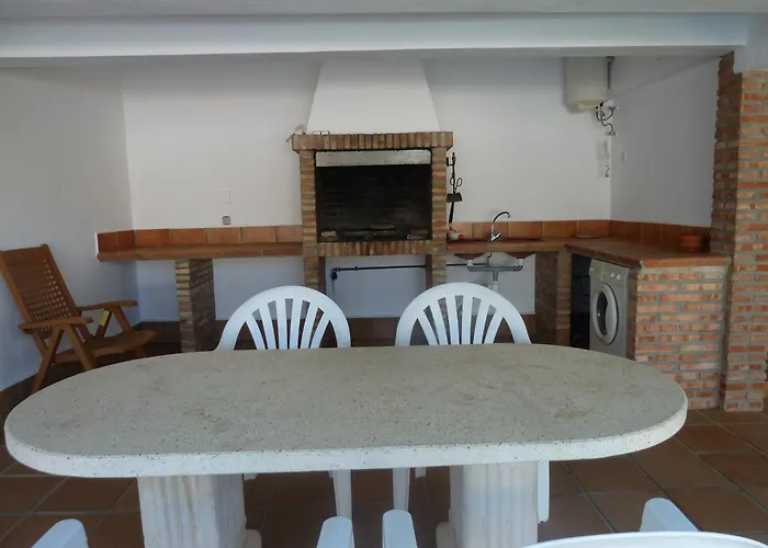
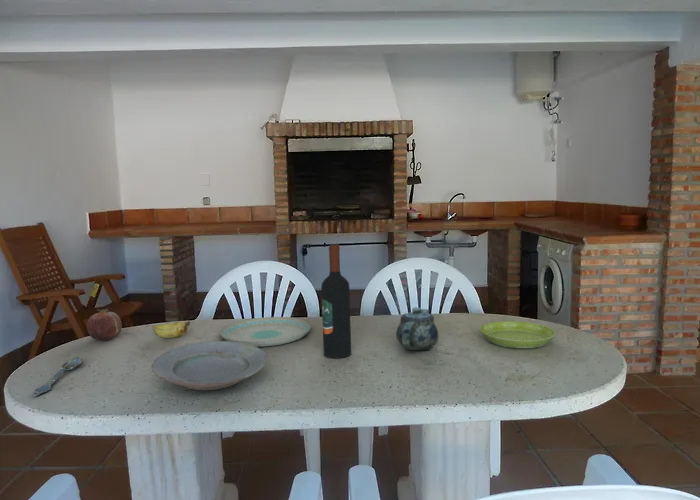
+ saucer (516, 335)
+ spoon (59, 375)
+ plate (211, 369)
+ banana (169, 329)
+ chinaware (416, 328)
+ plate (266, 331)
+ wine bottle (335, 299)
+ fruit (104, 324)
